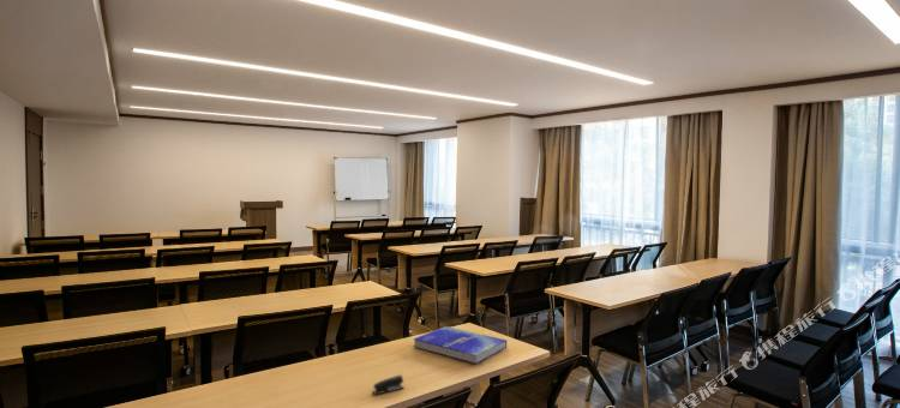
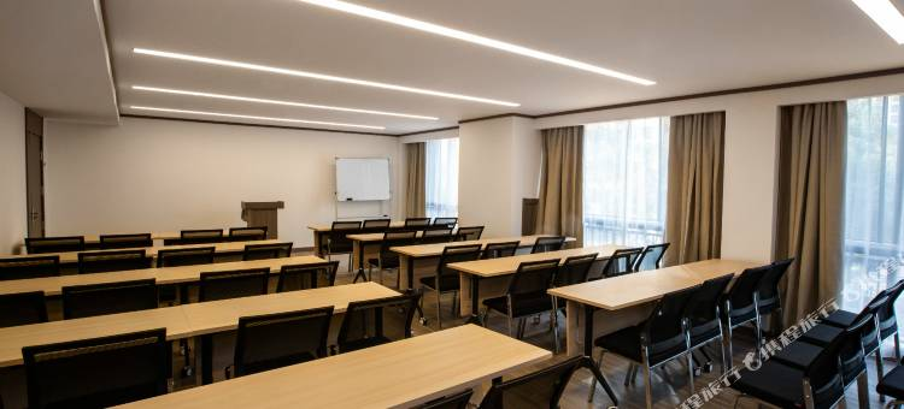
- book (460, 342)
- stapler (388, 384)
